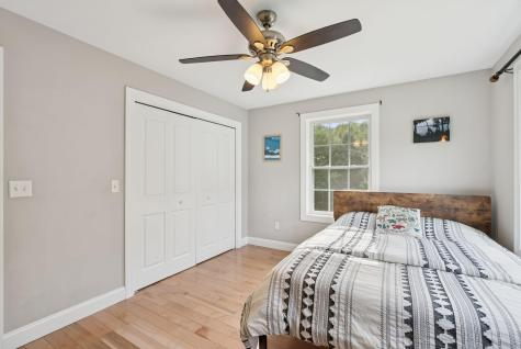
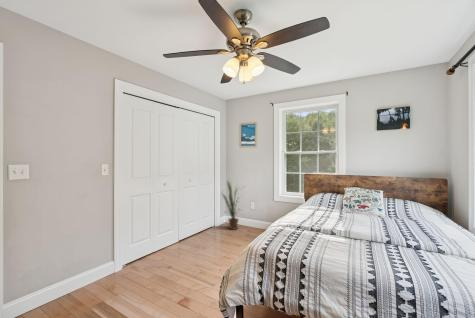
+ house plant (233, 204)
